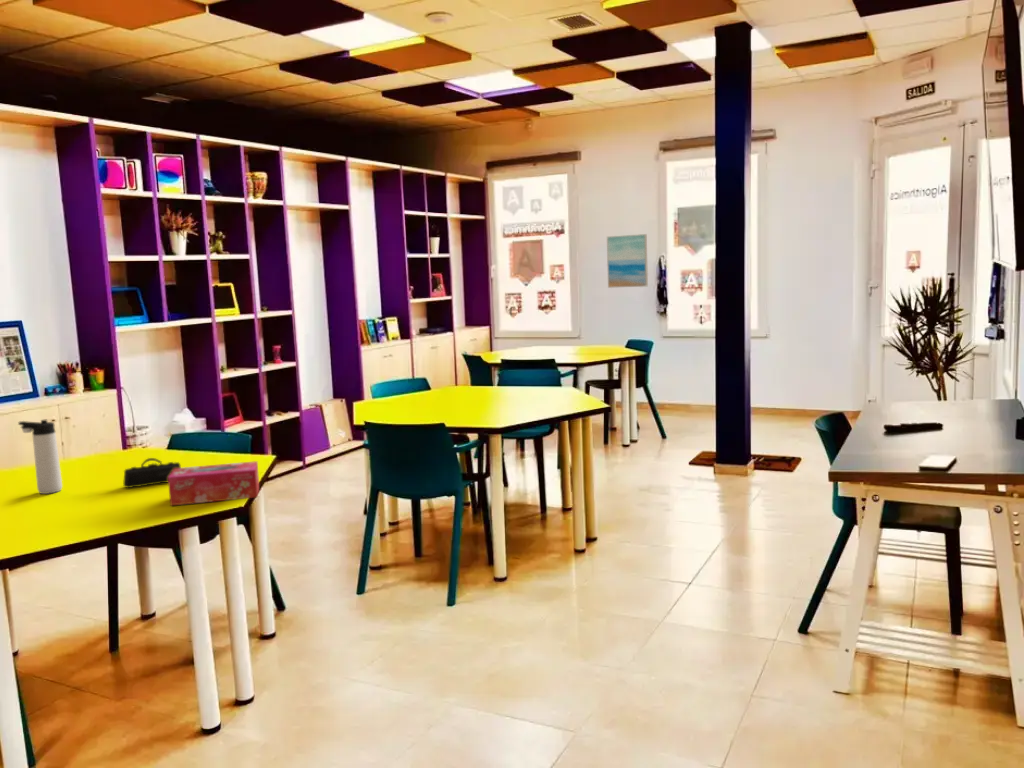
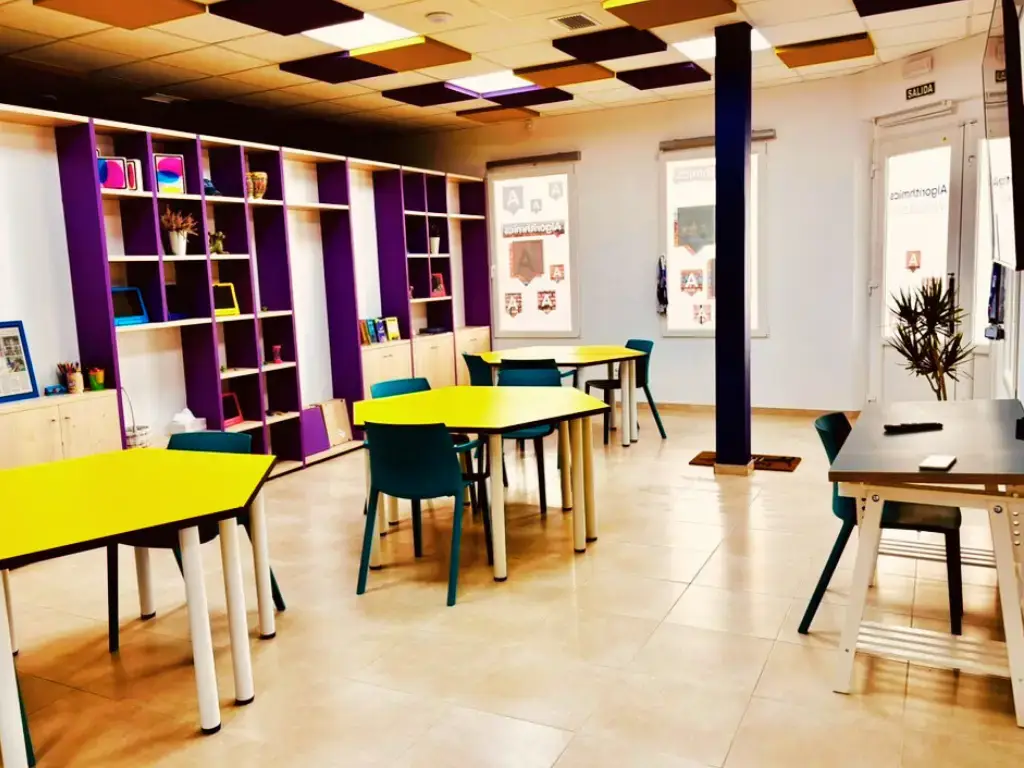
- thermos bottle (40, 456)
- tissue box (215, 482)
- pencil case (153, 470)
- wall art (627, 261)
